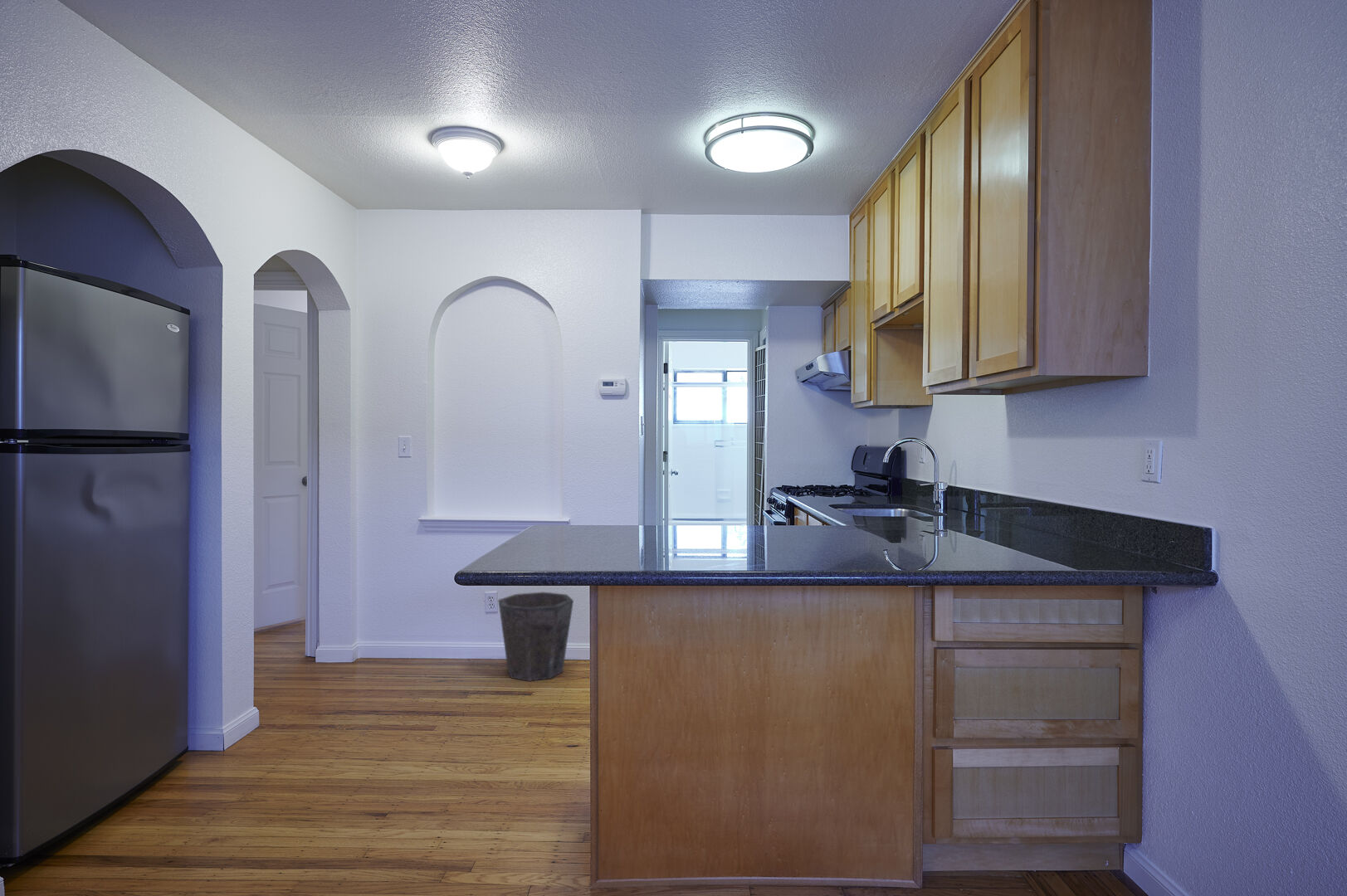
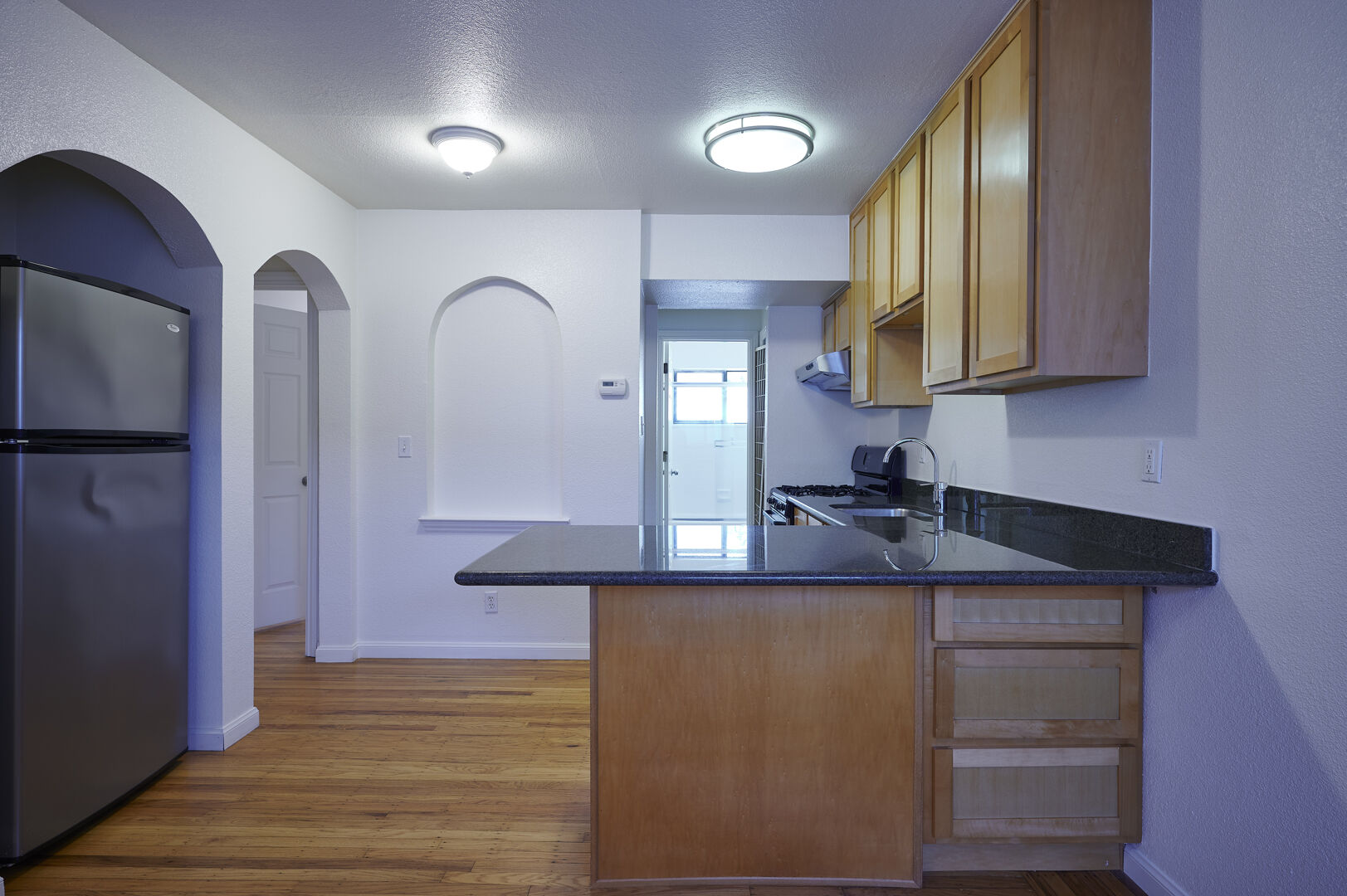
- waste bin (535, 635)
